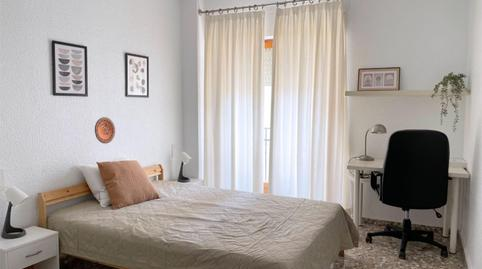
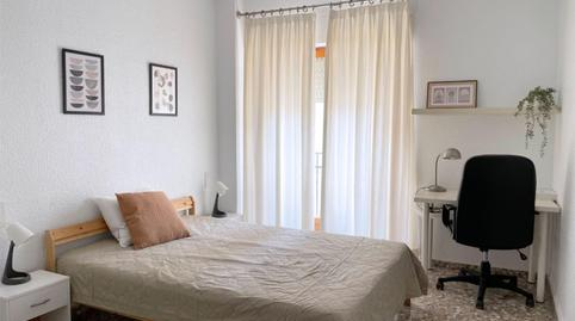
- decorative plate (104, 130)
